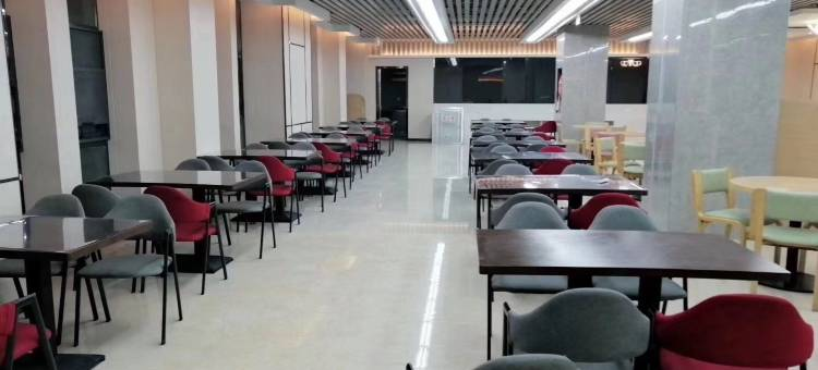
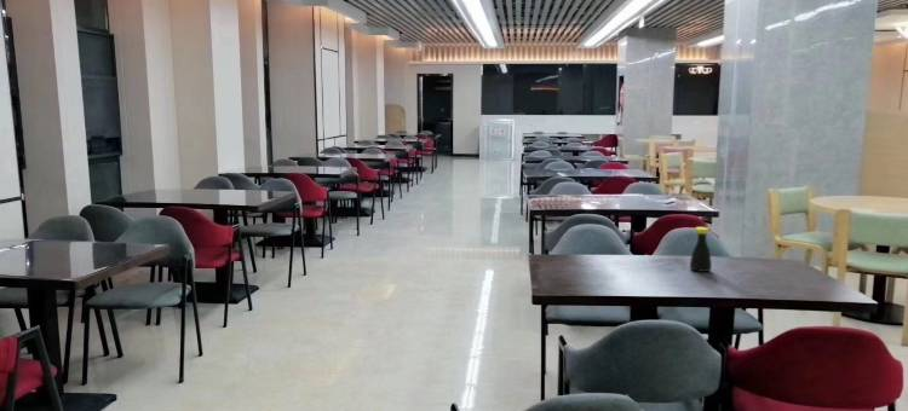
+ bottle (701, 248)
